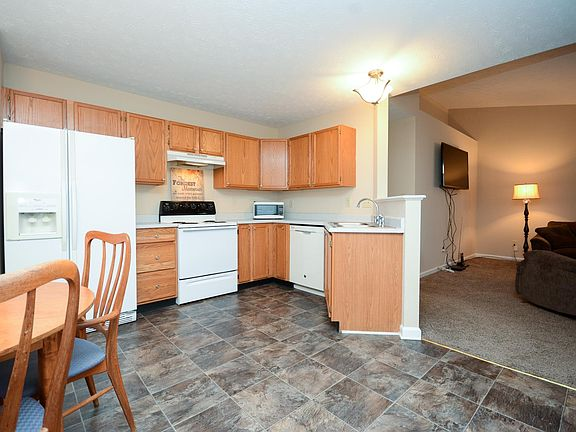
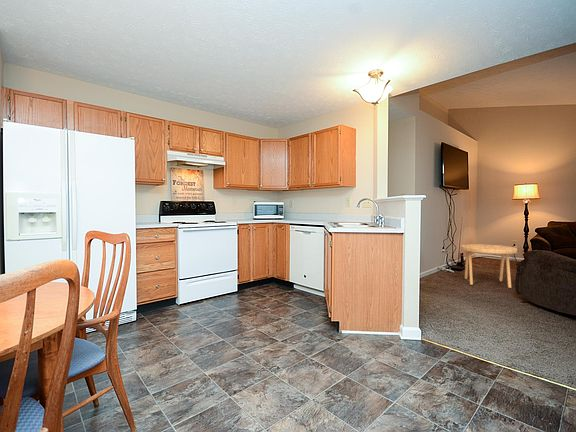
+ side table (489, 253)
